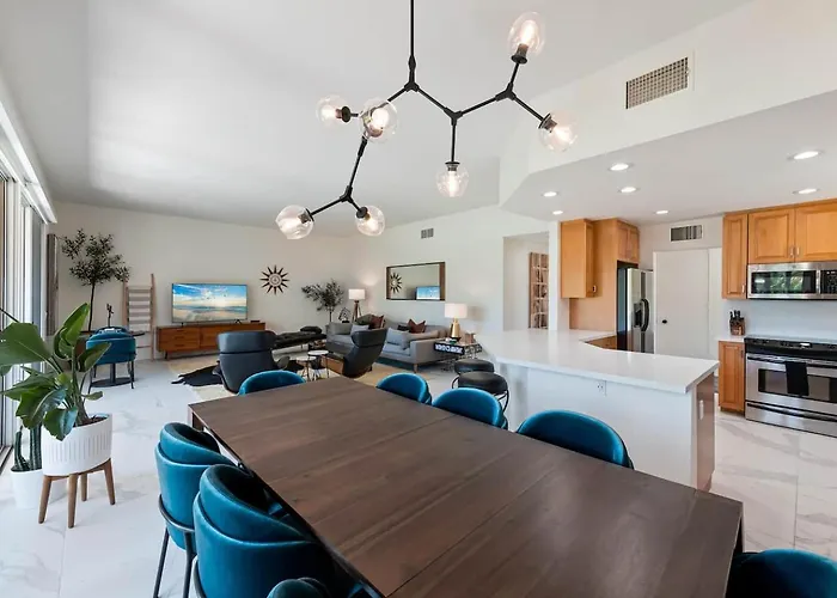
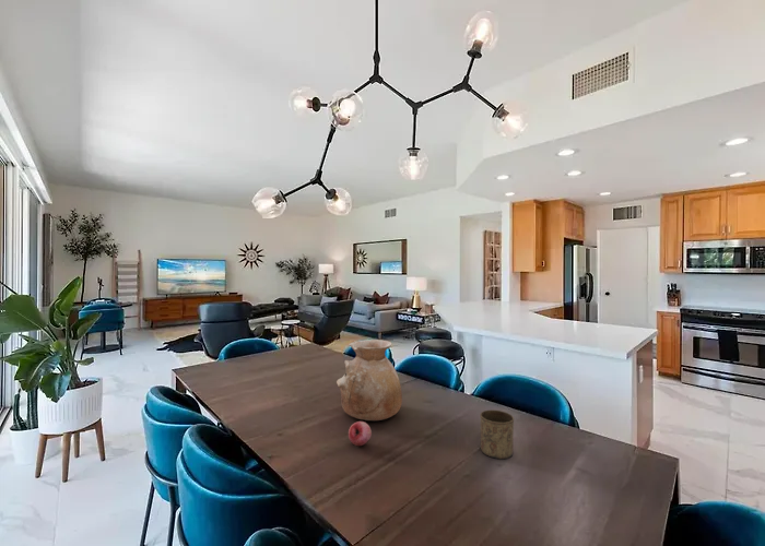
+ cup (496, 434)
+ vase (370, 378)
+ fruit (360, 432)
